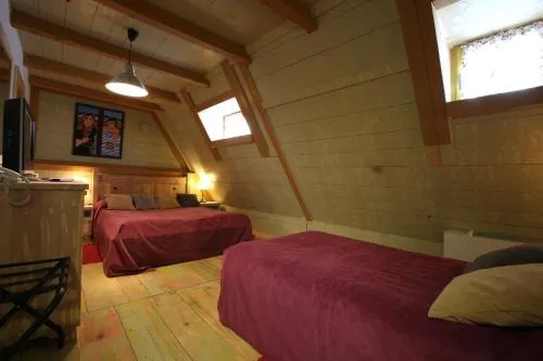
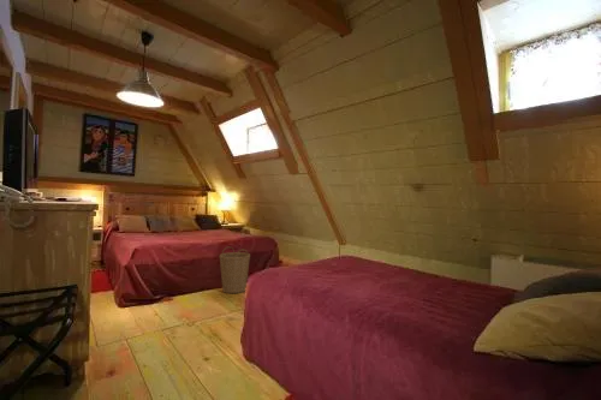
+ basket (234, 269)
